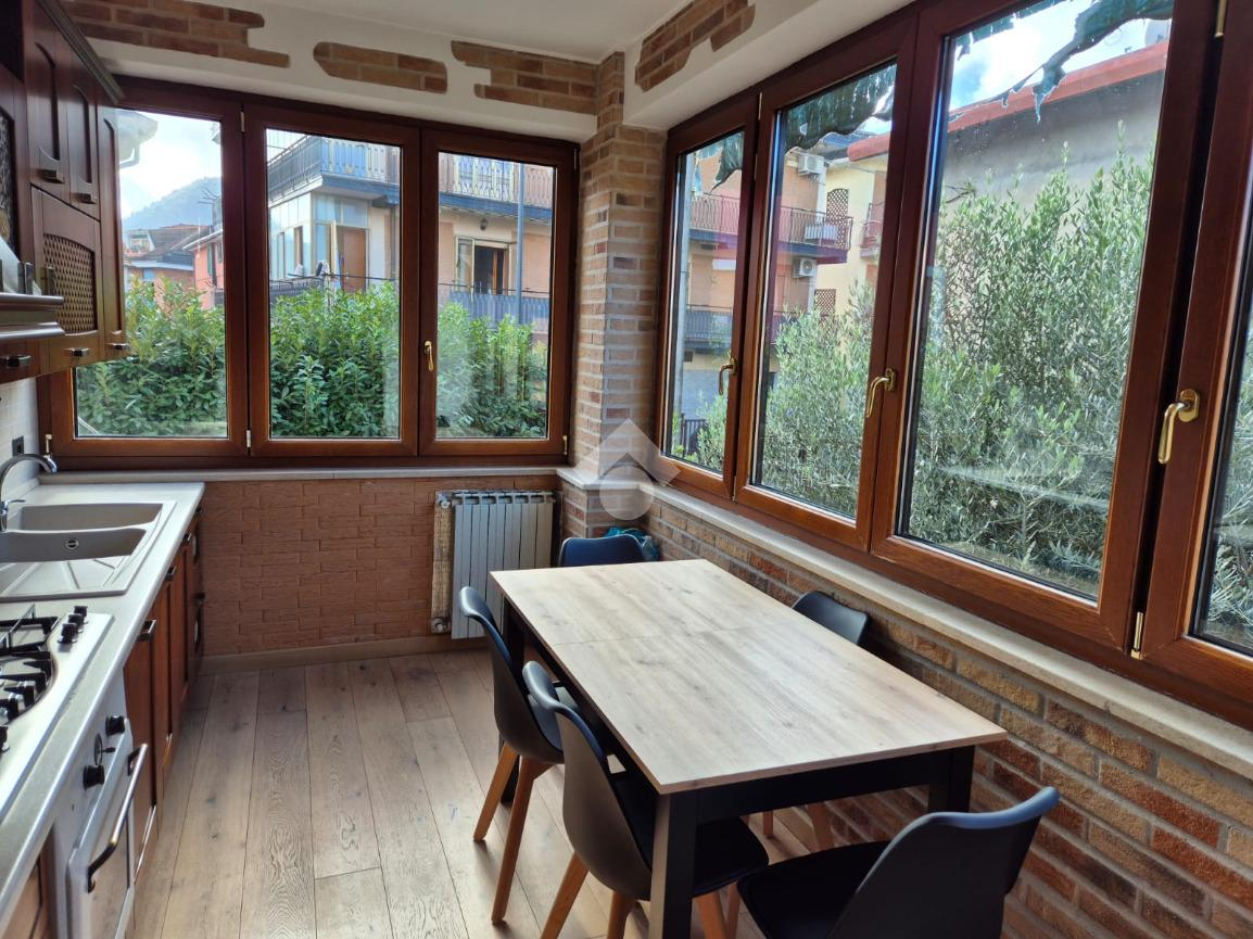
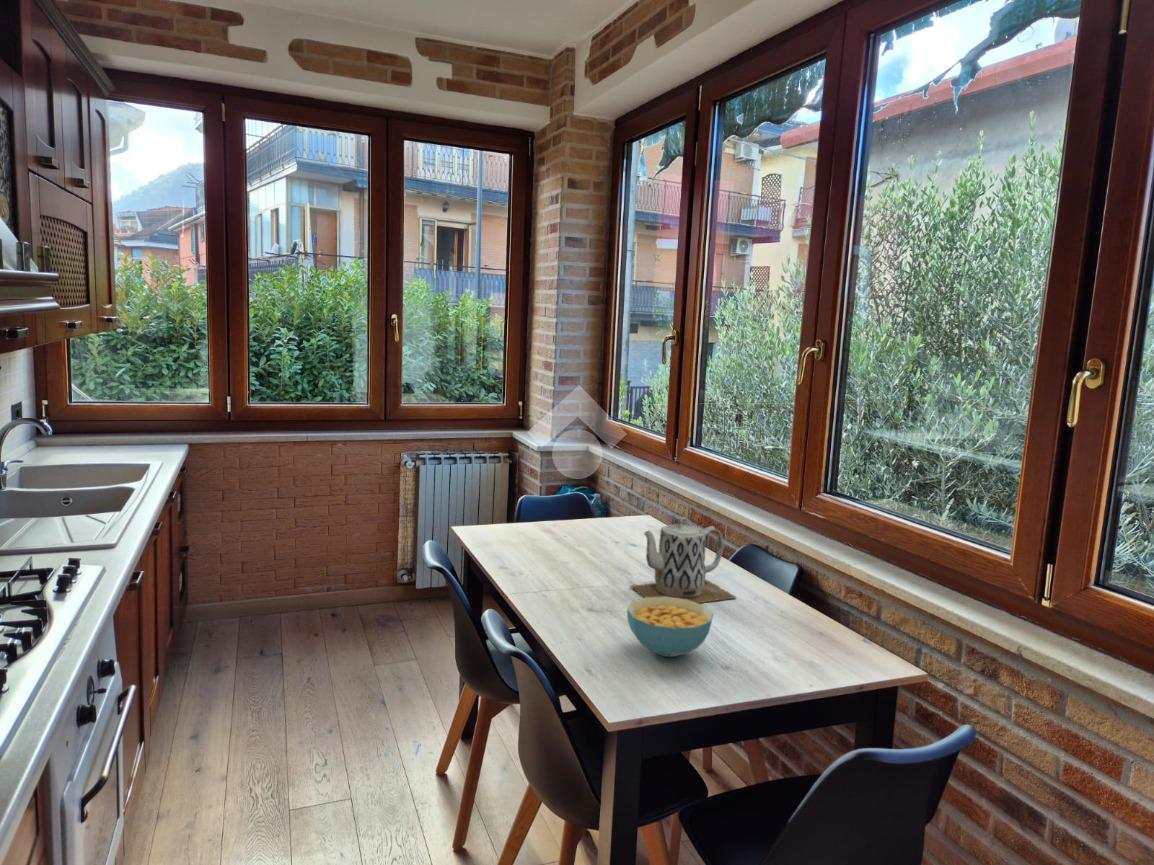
+ teapot (685, 555)
+ cereal bowl (668, 631)
